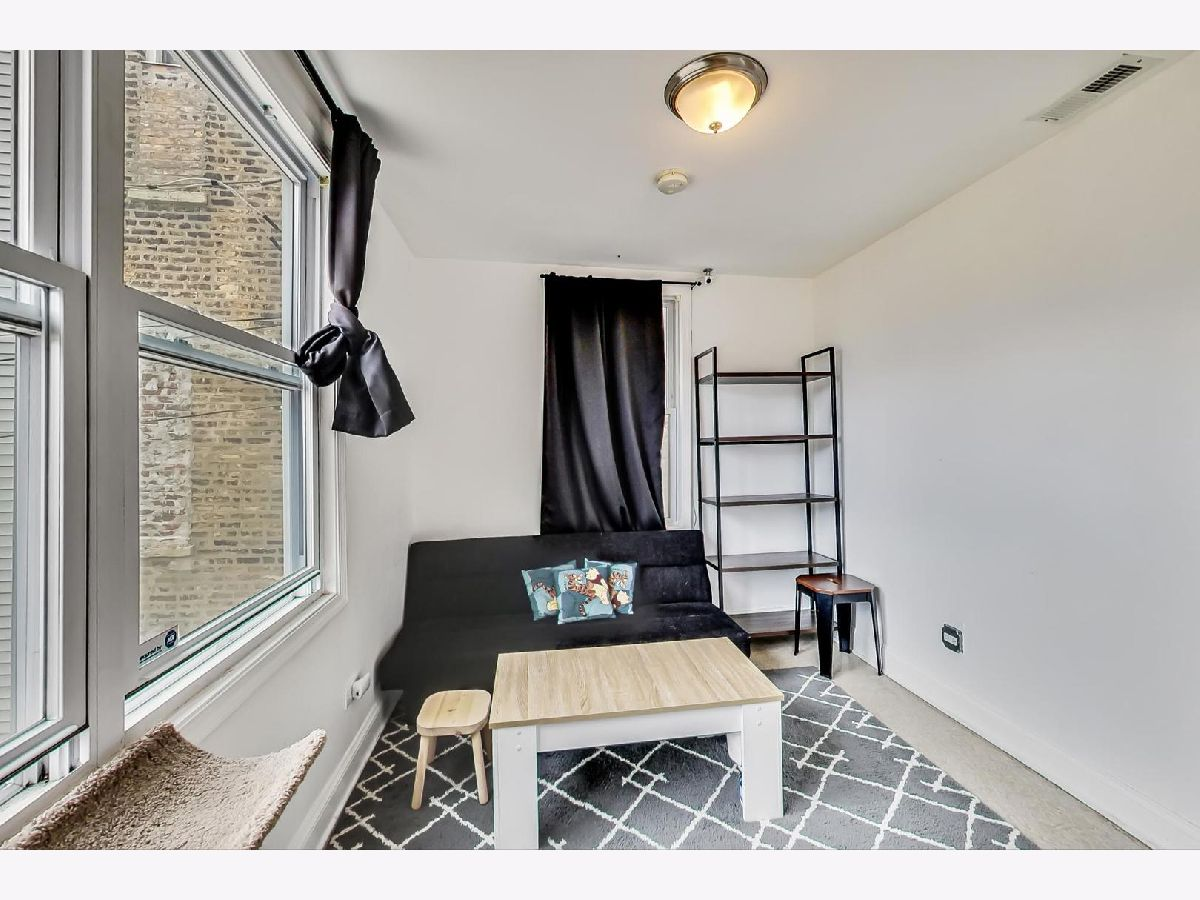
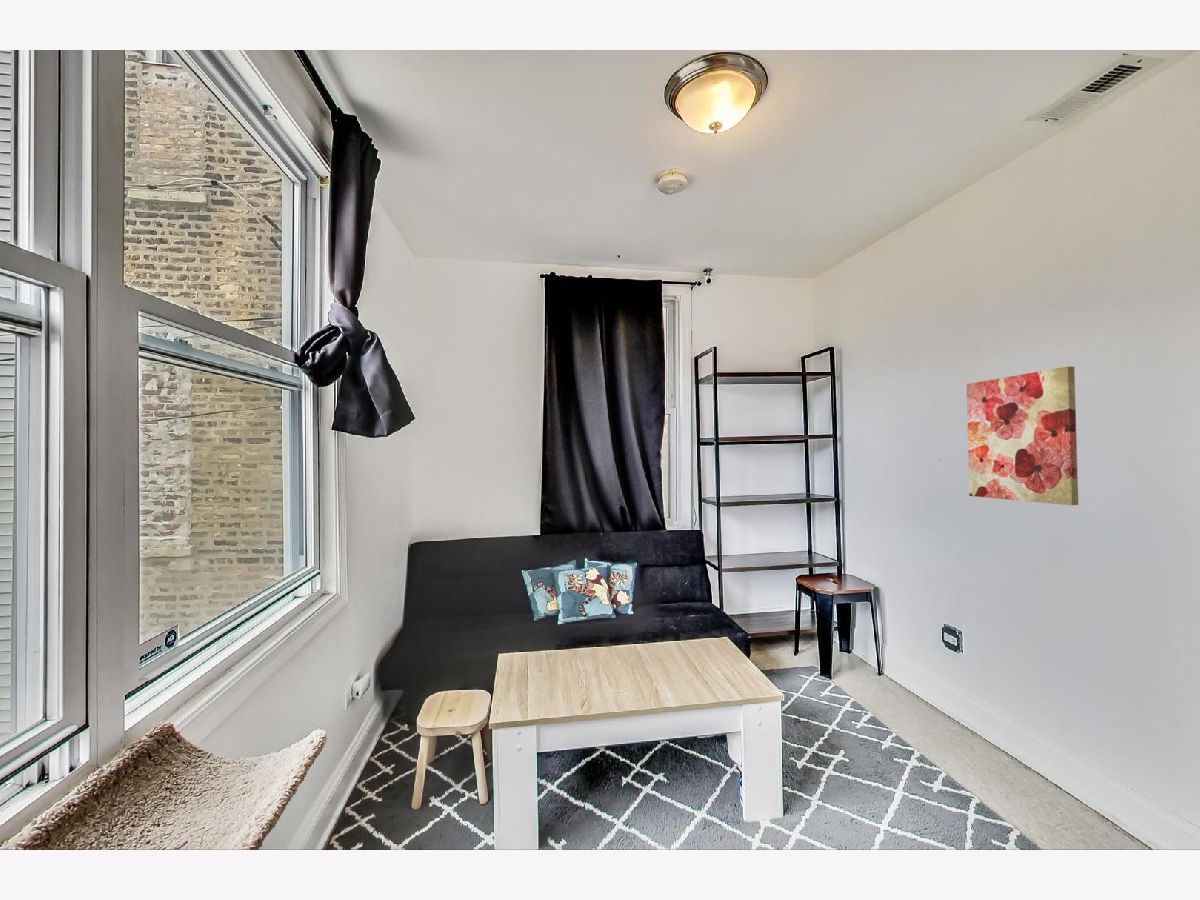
+ wall art (1016, 438)
